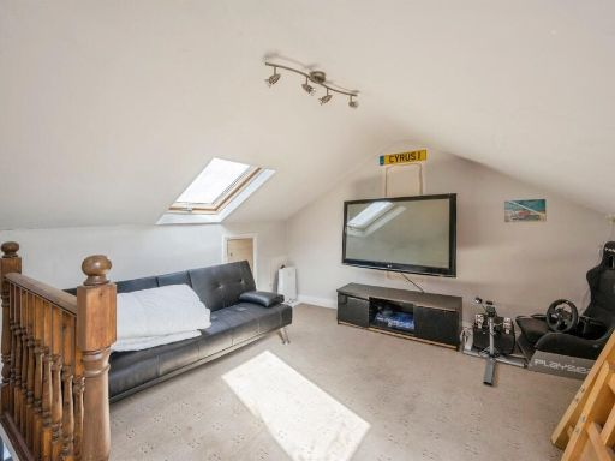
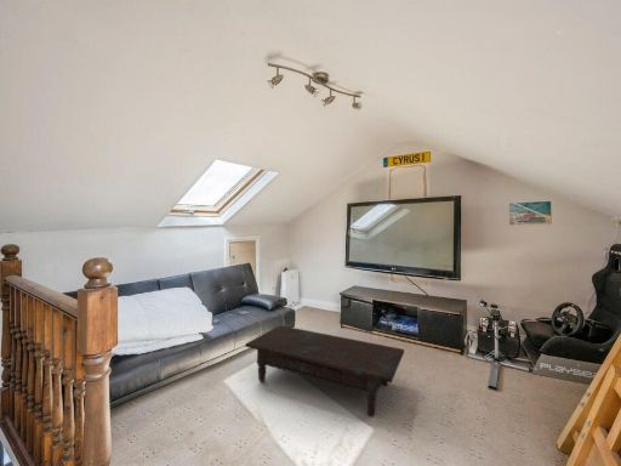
+ coffee table (323, 364)
